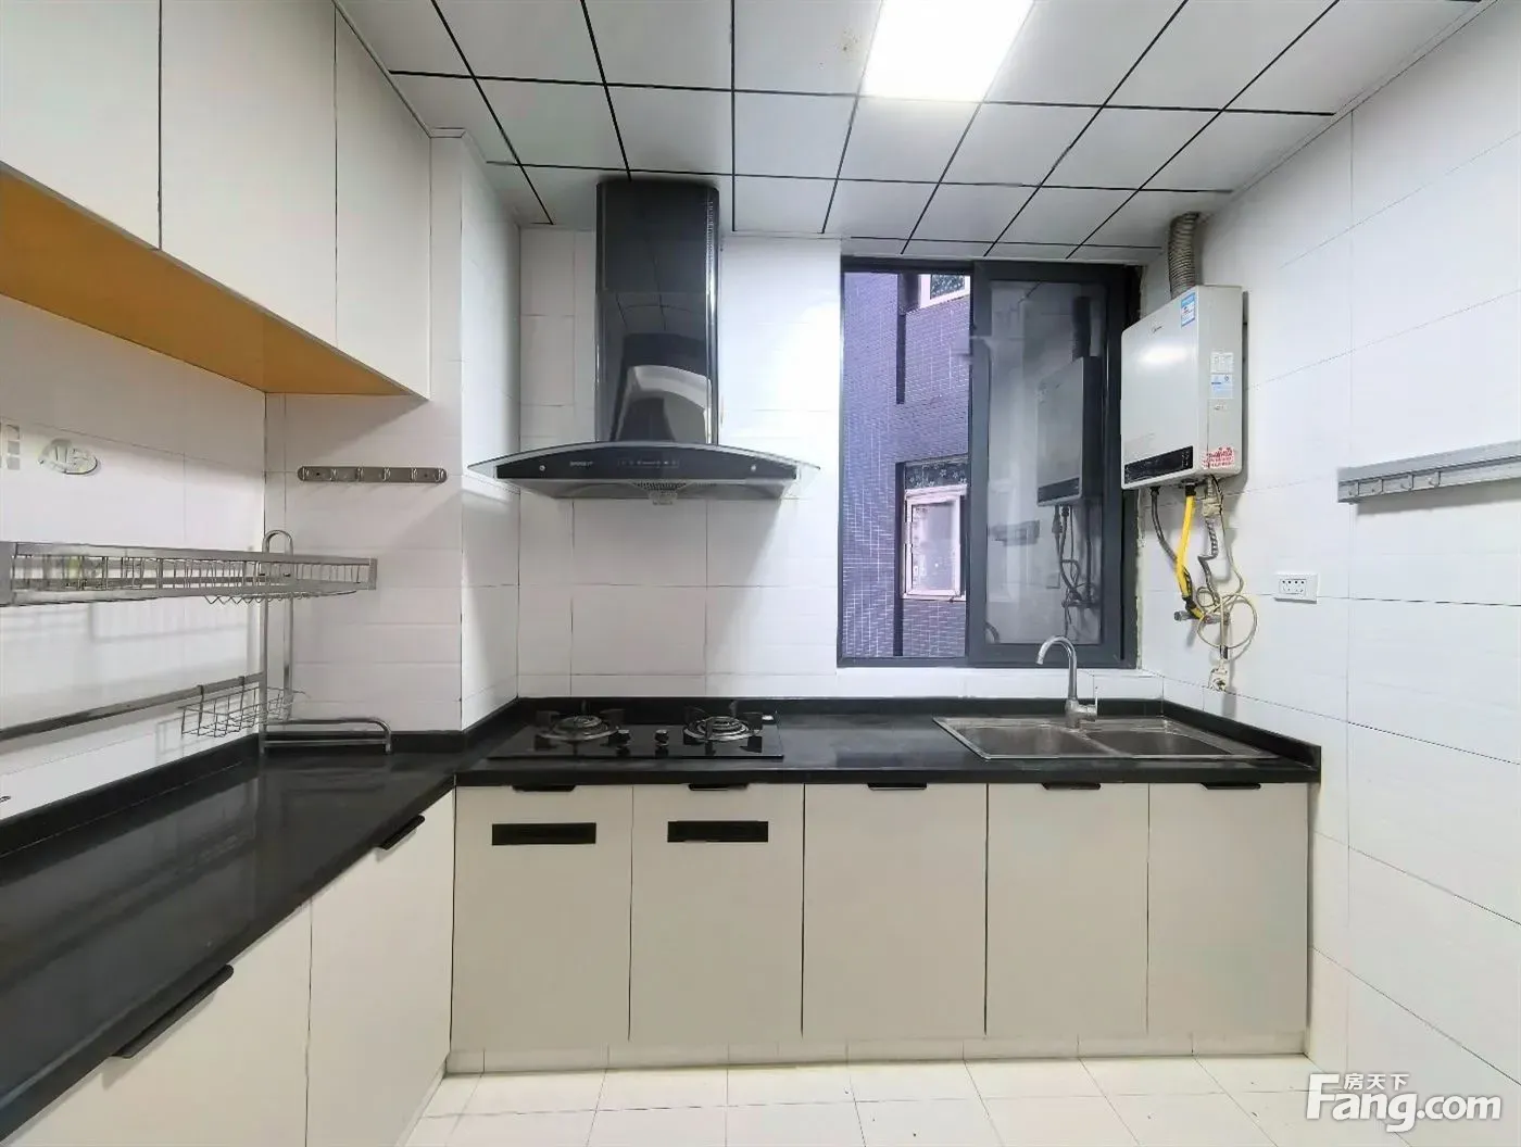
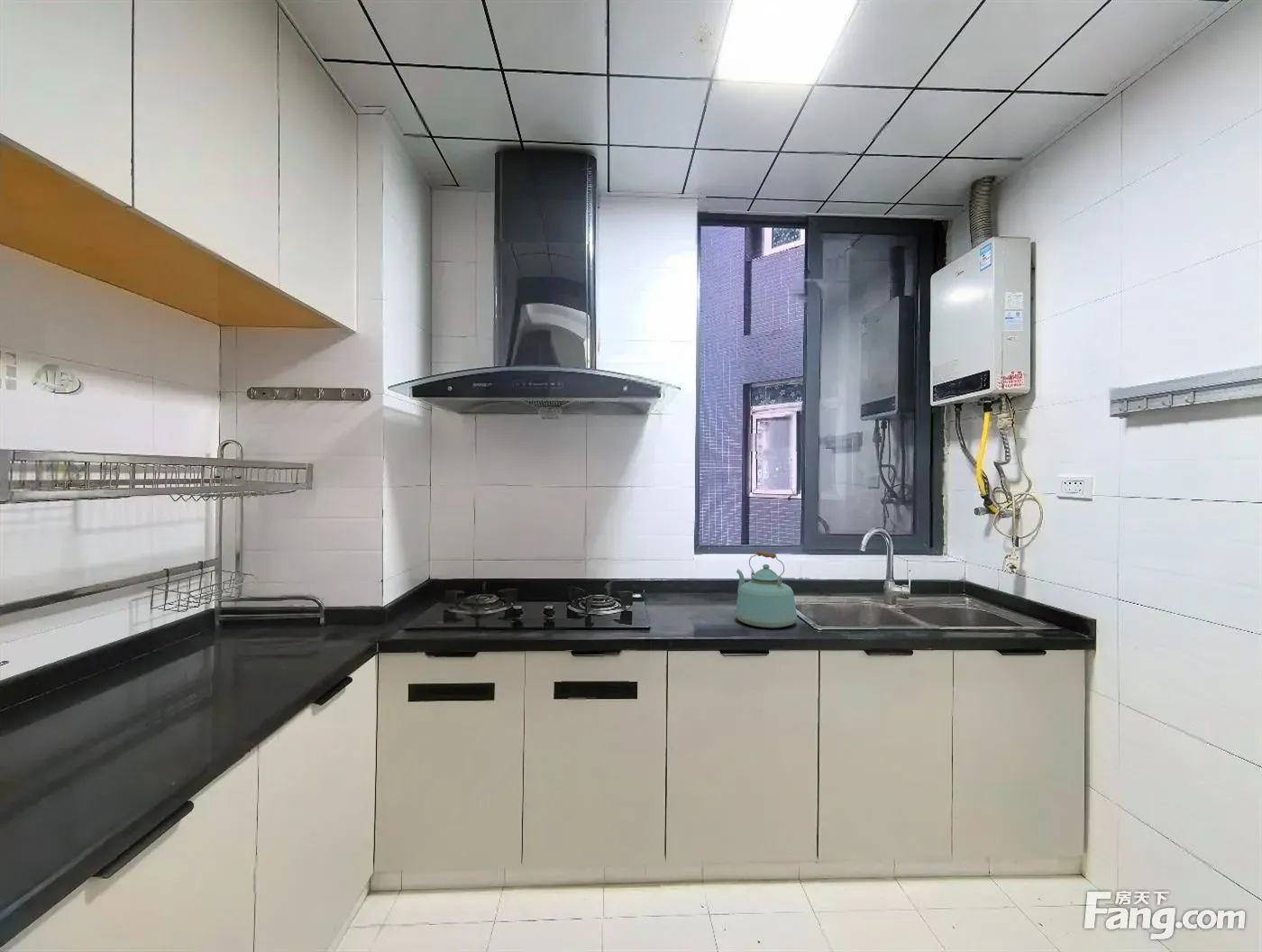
+ kettle (761, 585)
